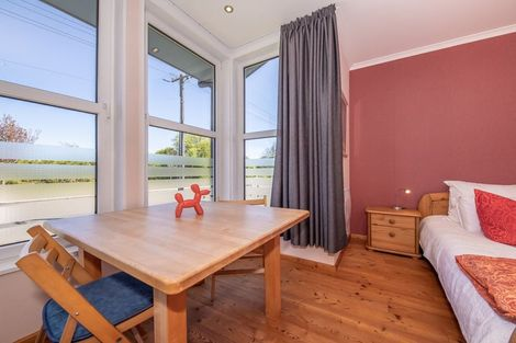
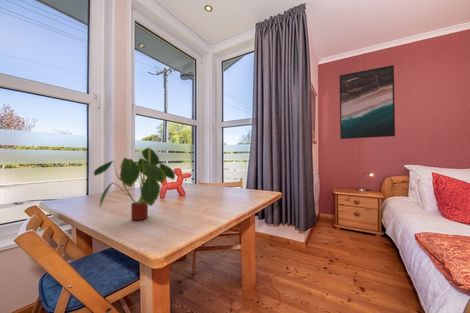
+ plant (136, 181)
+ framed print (365, 104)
